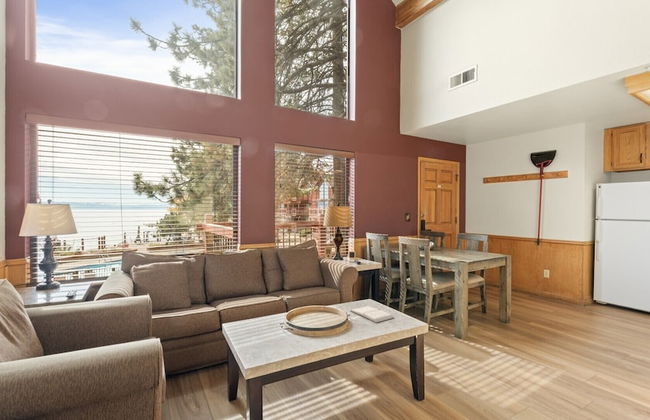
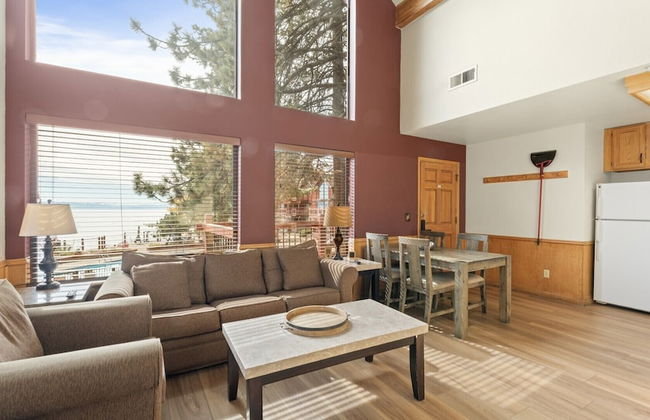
- book (371, 312)
